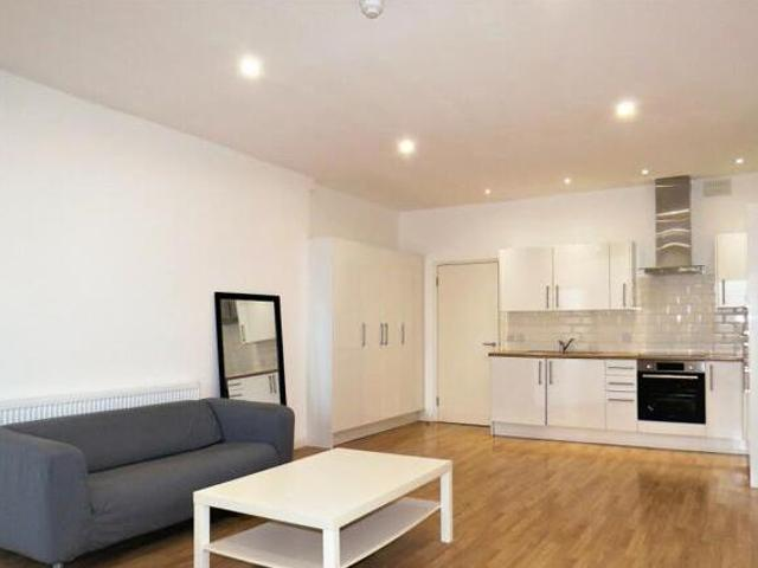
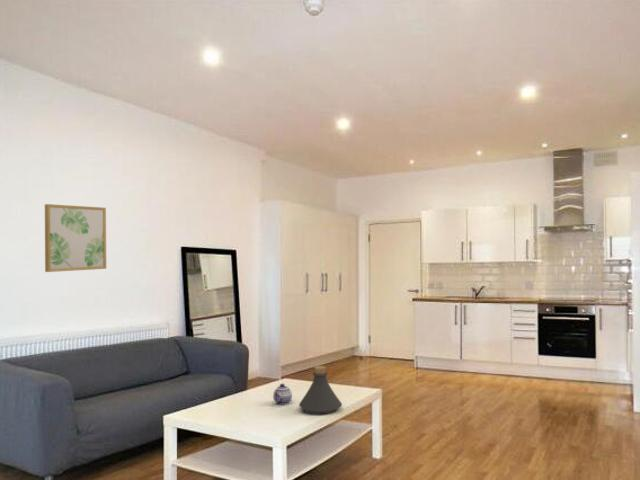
+ teapot (282, 393)
+ wall art (77, 238)
+ bottle (320, 388)
